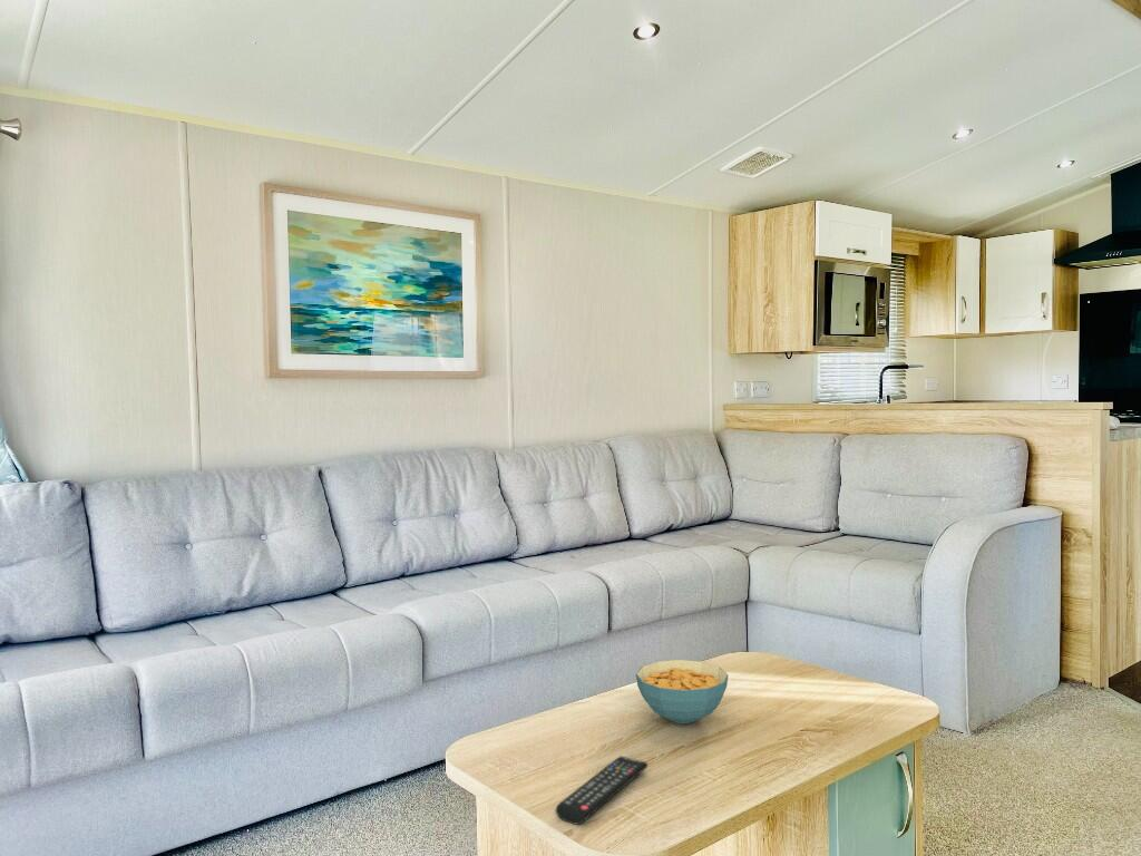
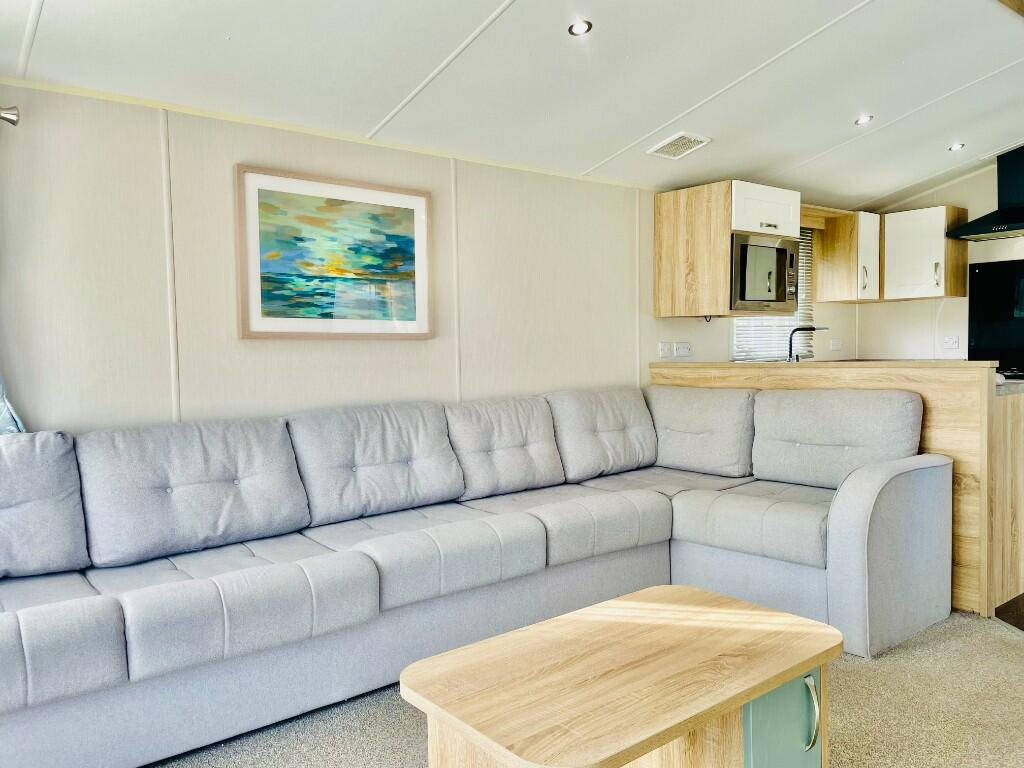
- cereal bowl (682, 696)
- remote control (604, 787)
